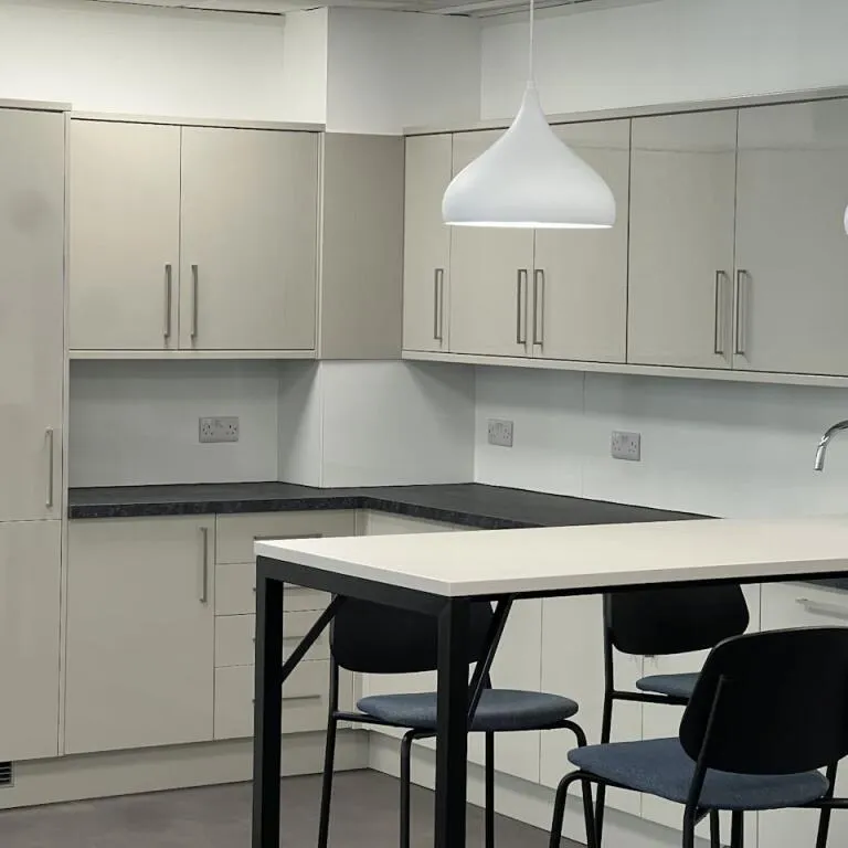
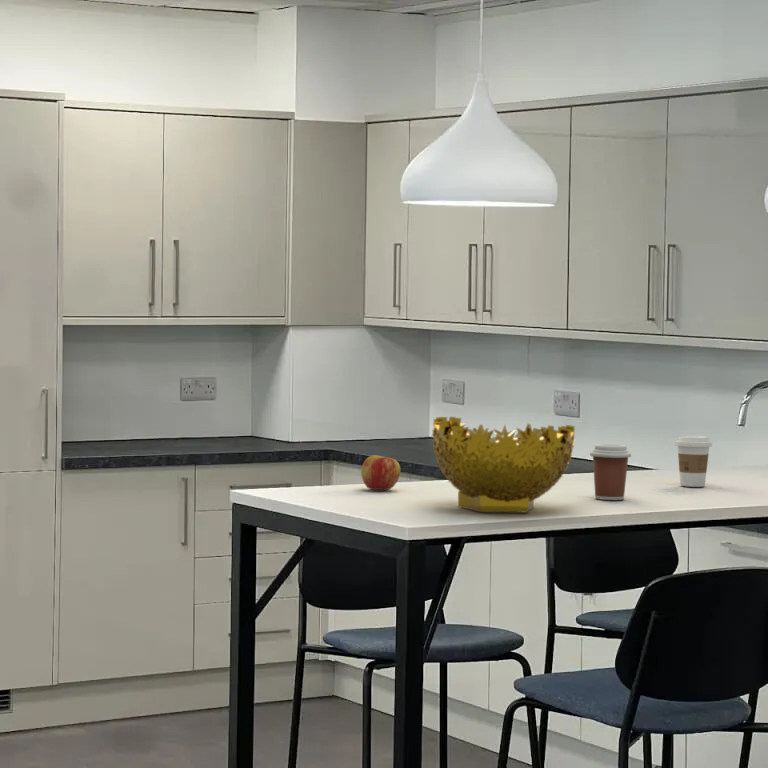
+ coffee cup (693, 461)
+ decorative bowl (502, 464)
+ coffee cup (610, 471)
+ apple (380, 472)
